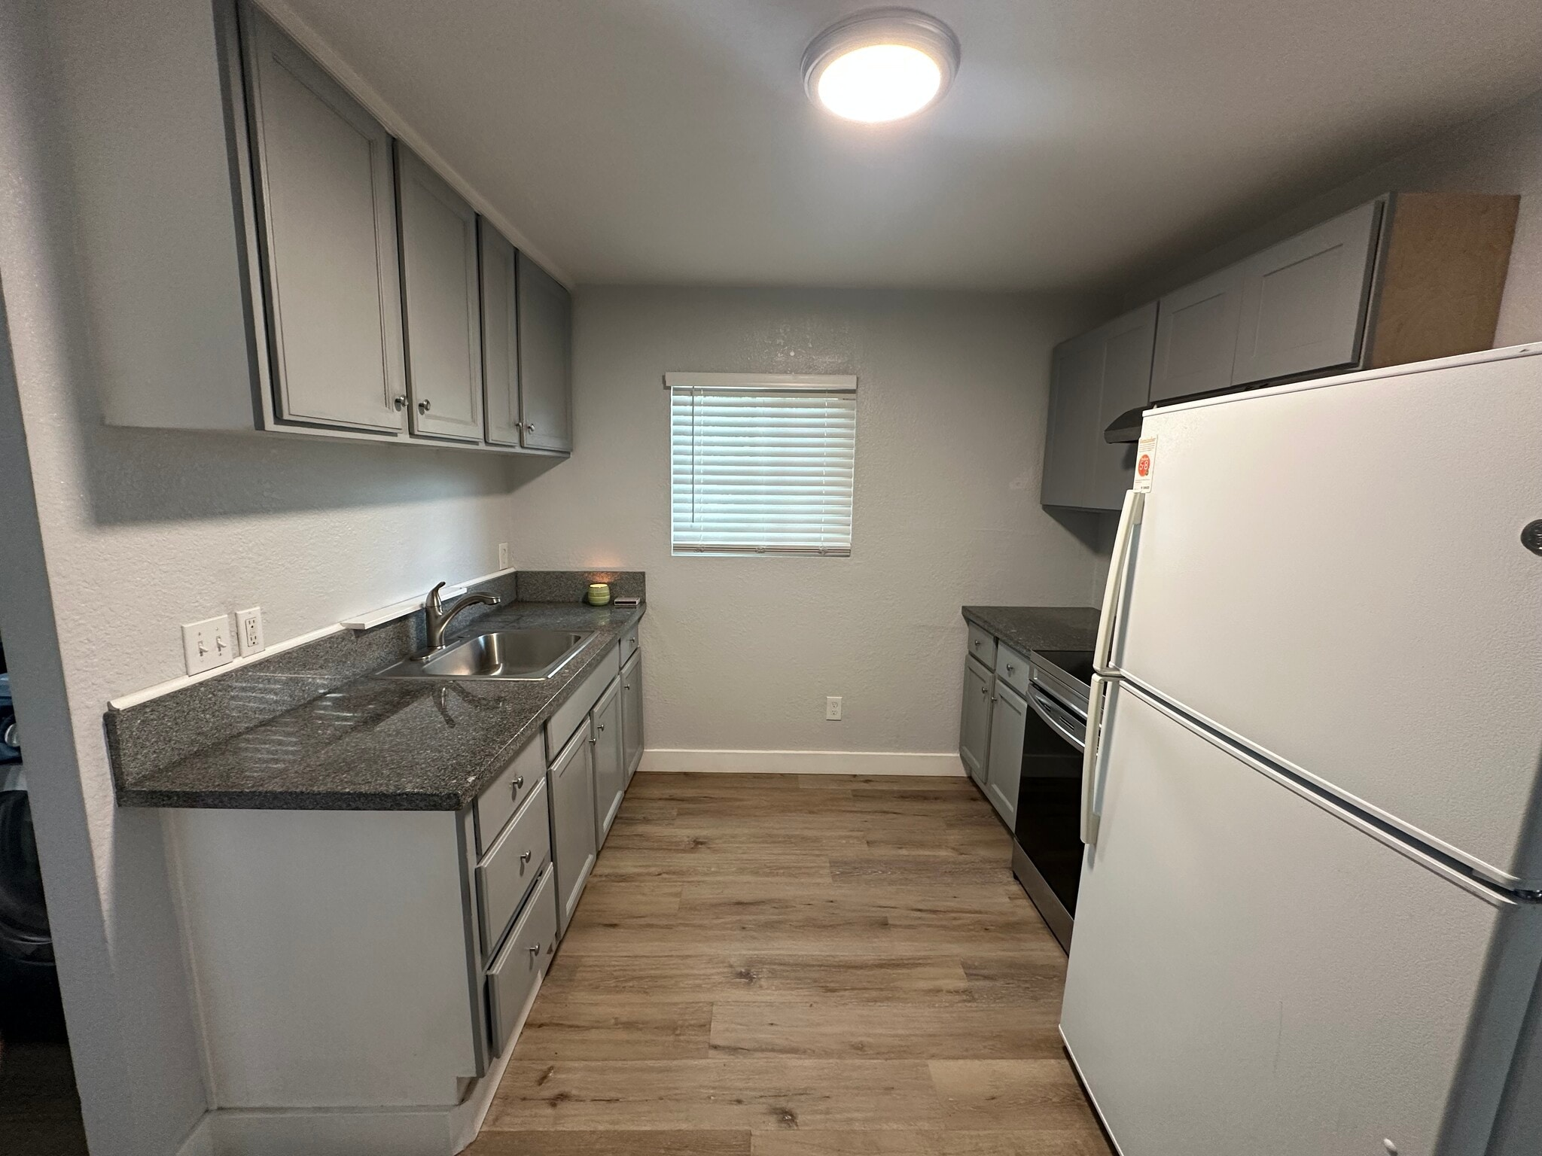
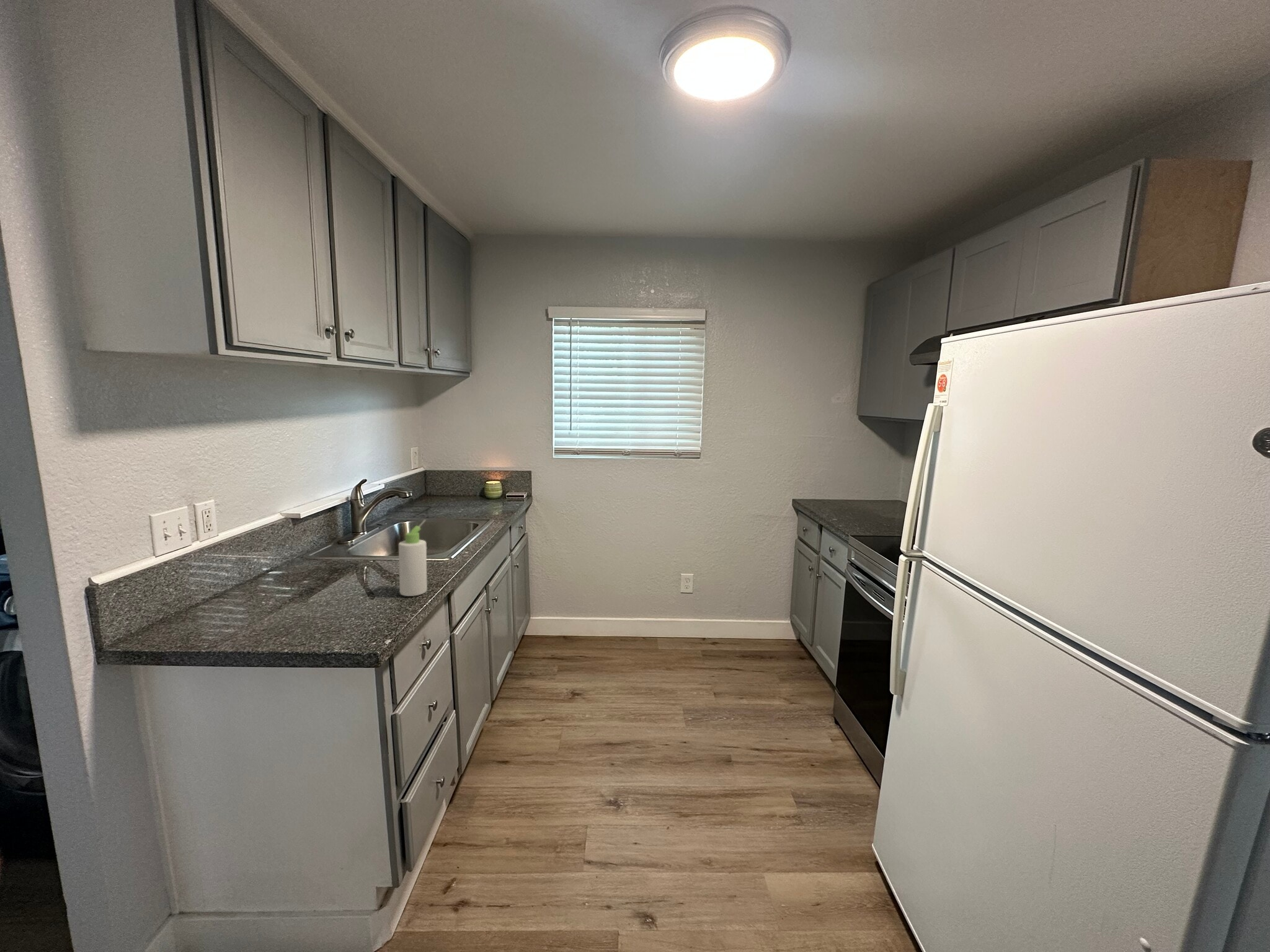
+ bottle (414, 557)
